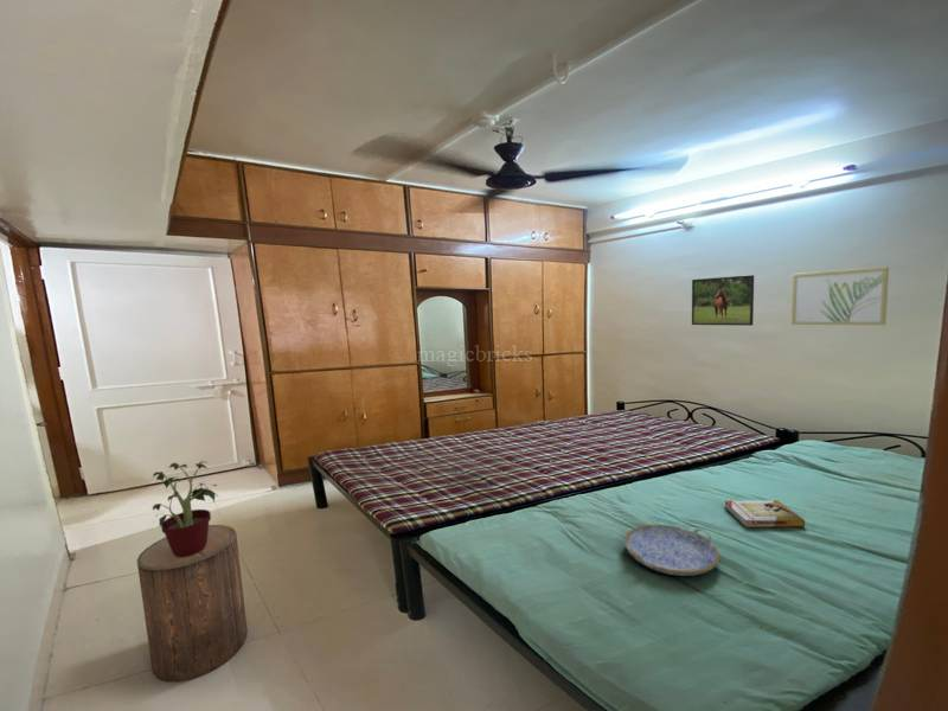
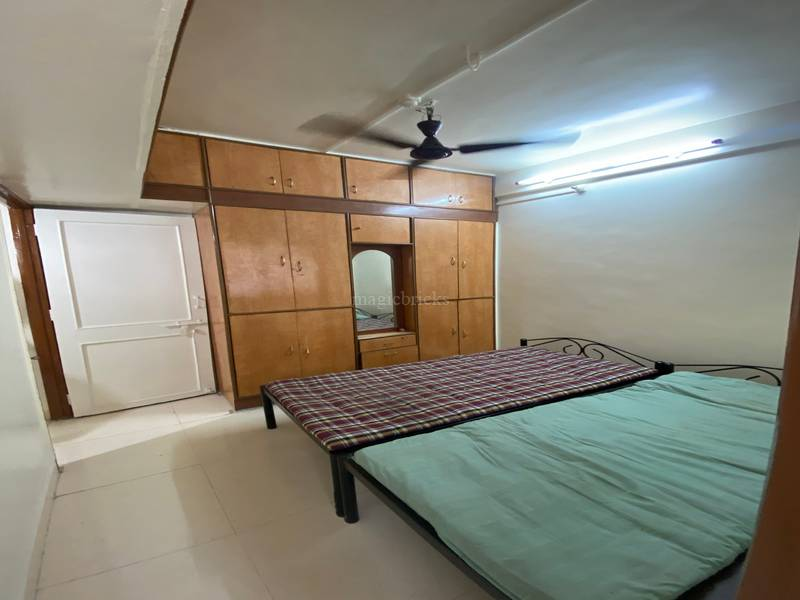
- wall art (835, 297)
- stool (196, 597)
- potted plant (180, 502)
- serving tray (670, 547)
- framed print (720, 301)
- book (762, 513)
